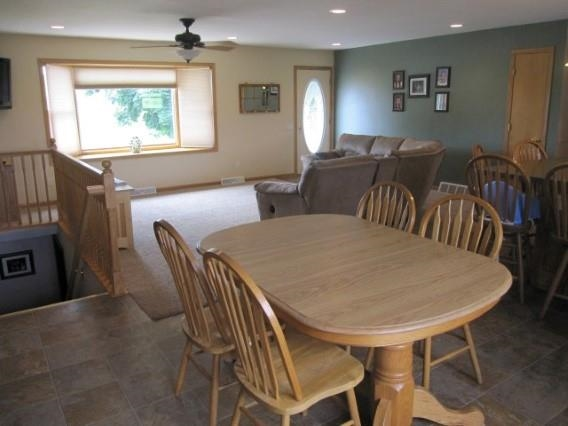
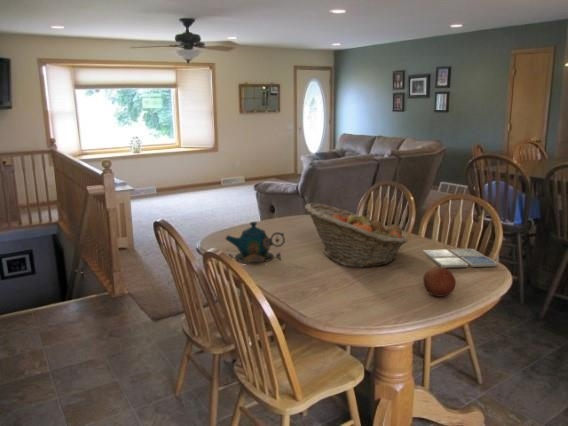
+ drink coaster (458, 258)
+ fruit basket (353, 230)
+ teapot (255, 239)
+ fruit (439, 280)
